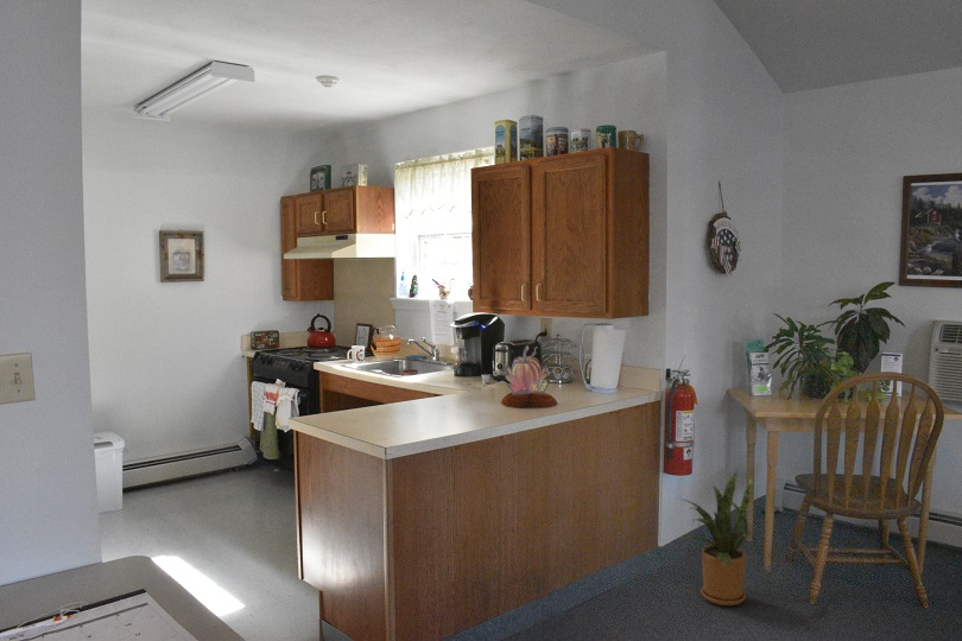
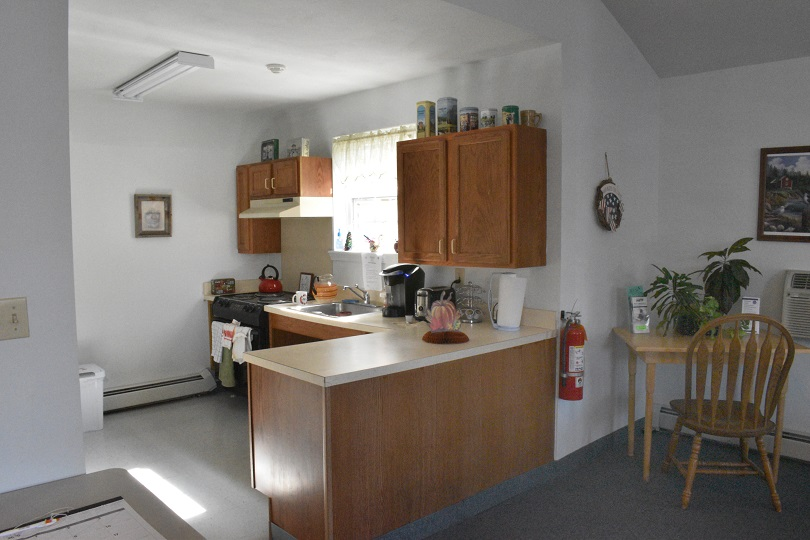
- house plant (716, 537)
